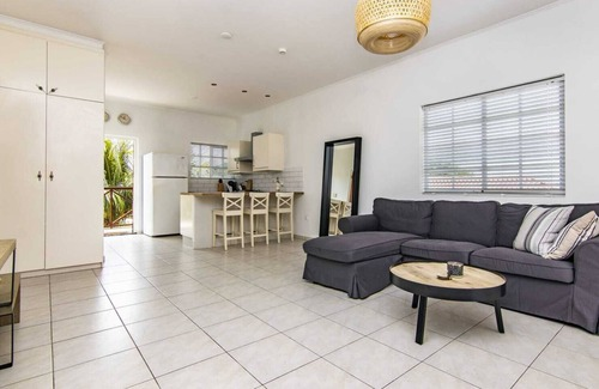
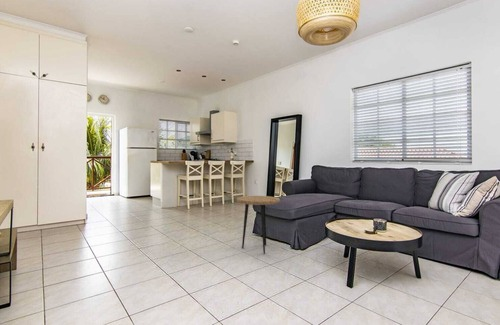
+ side table (262, 223)
